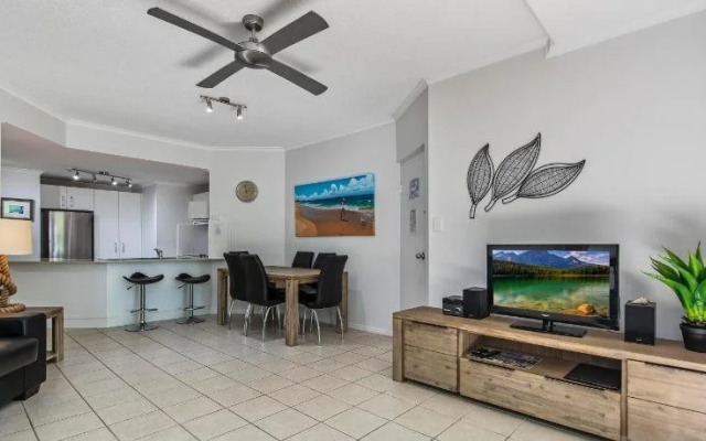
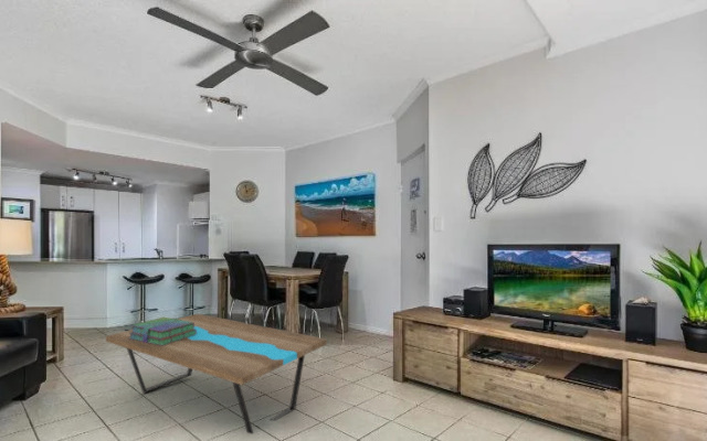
+ coffee table (214, 368)
+ stack of books (162, 330)
